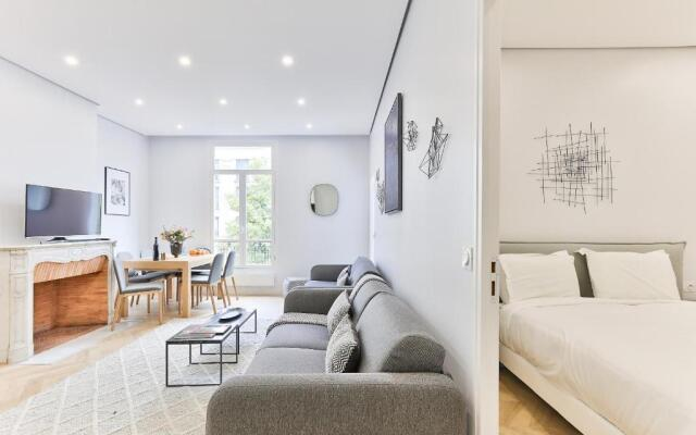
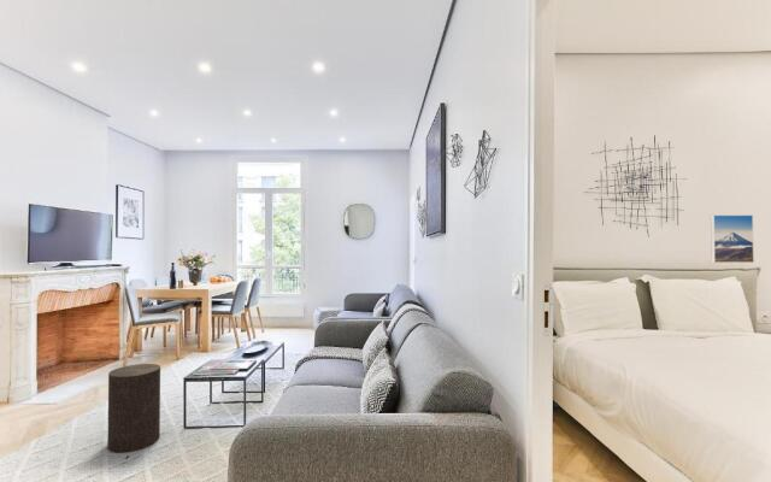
+ stool (134, 405)
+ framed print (731, 239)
